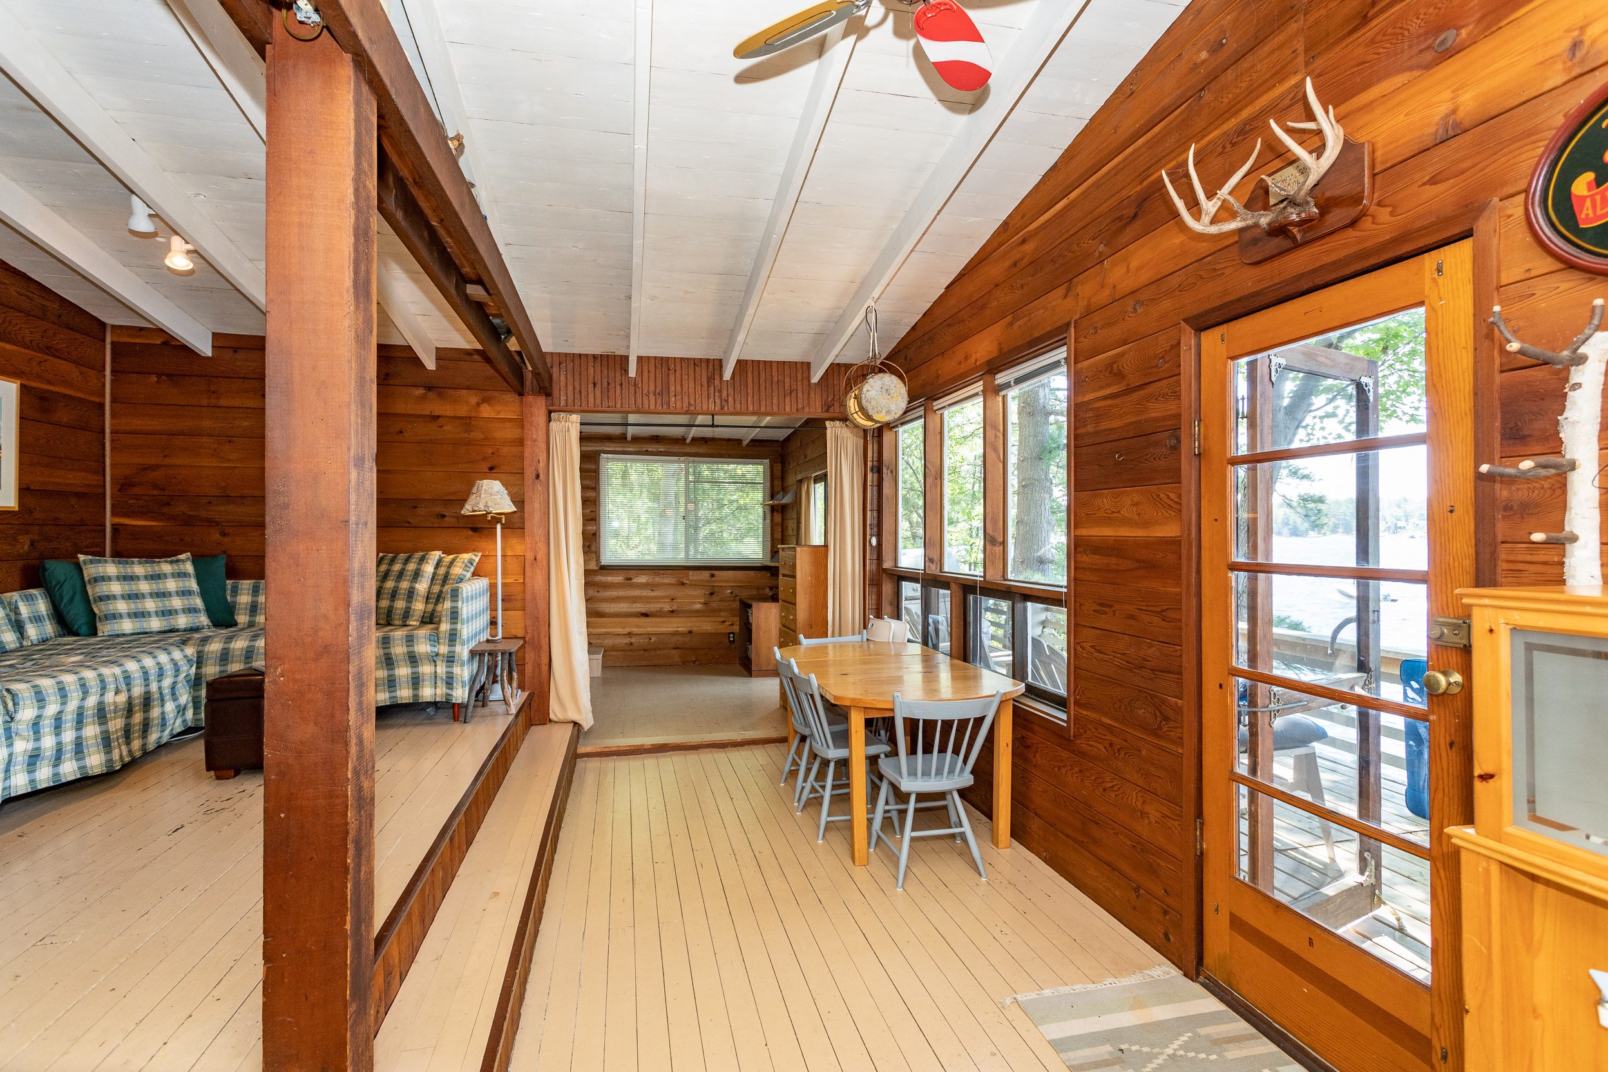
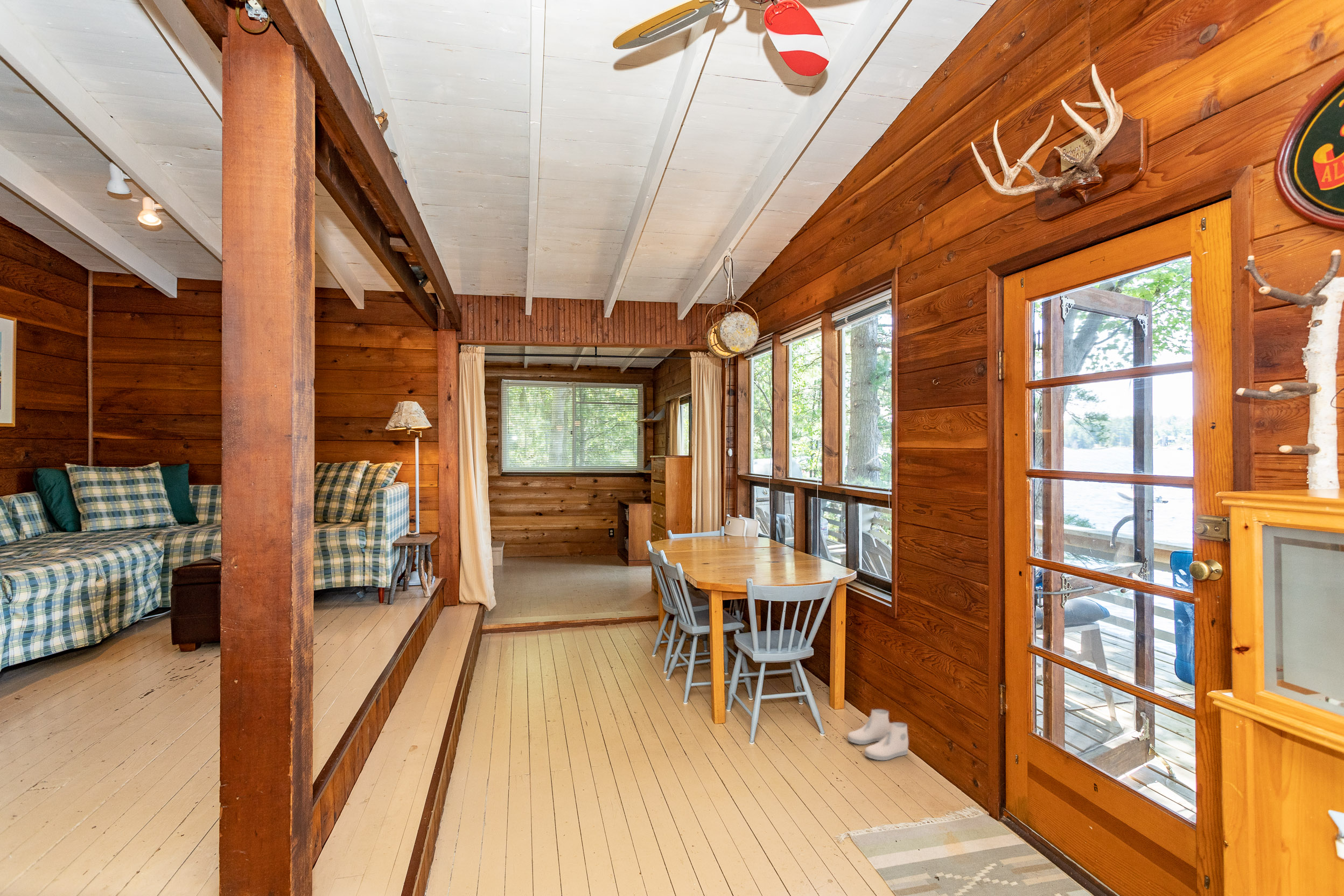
+ boots (877, 732)
